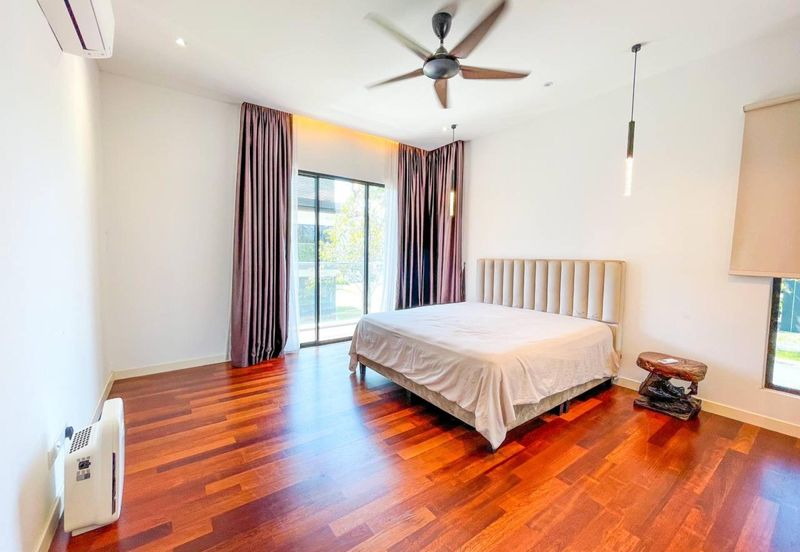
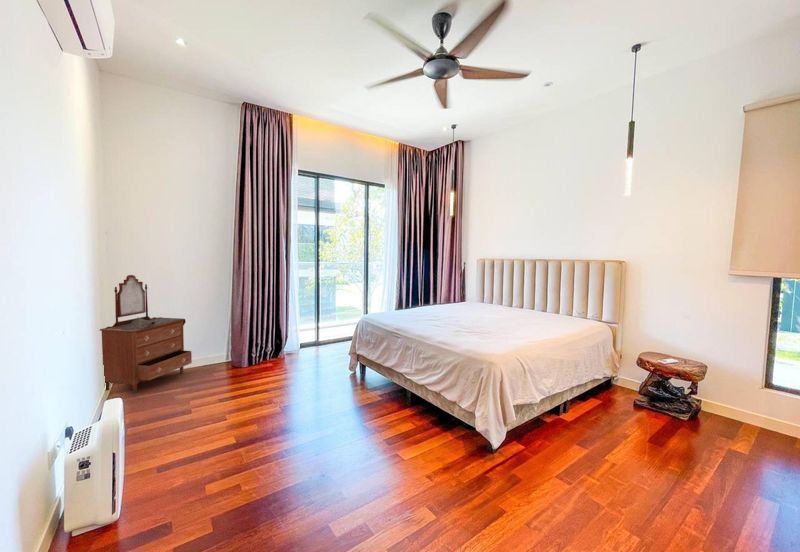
+ dresser (148, 328)
